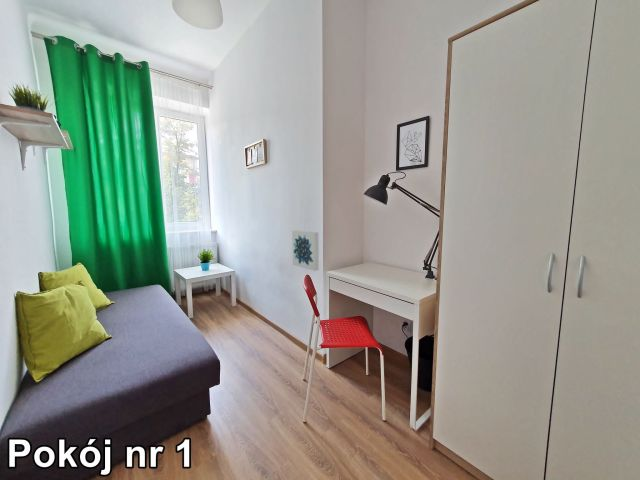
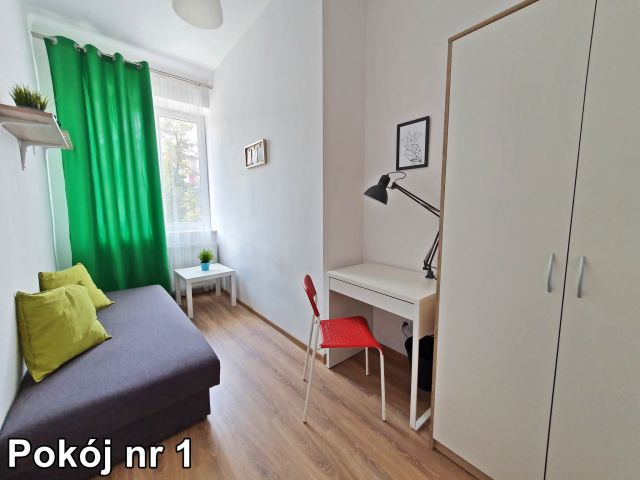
- wall art (304, 249)
